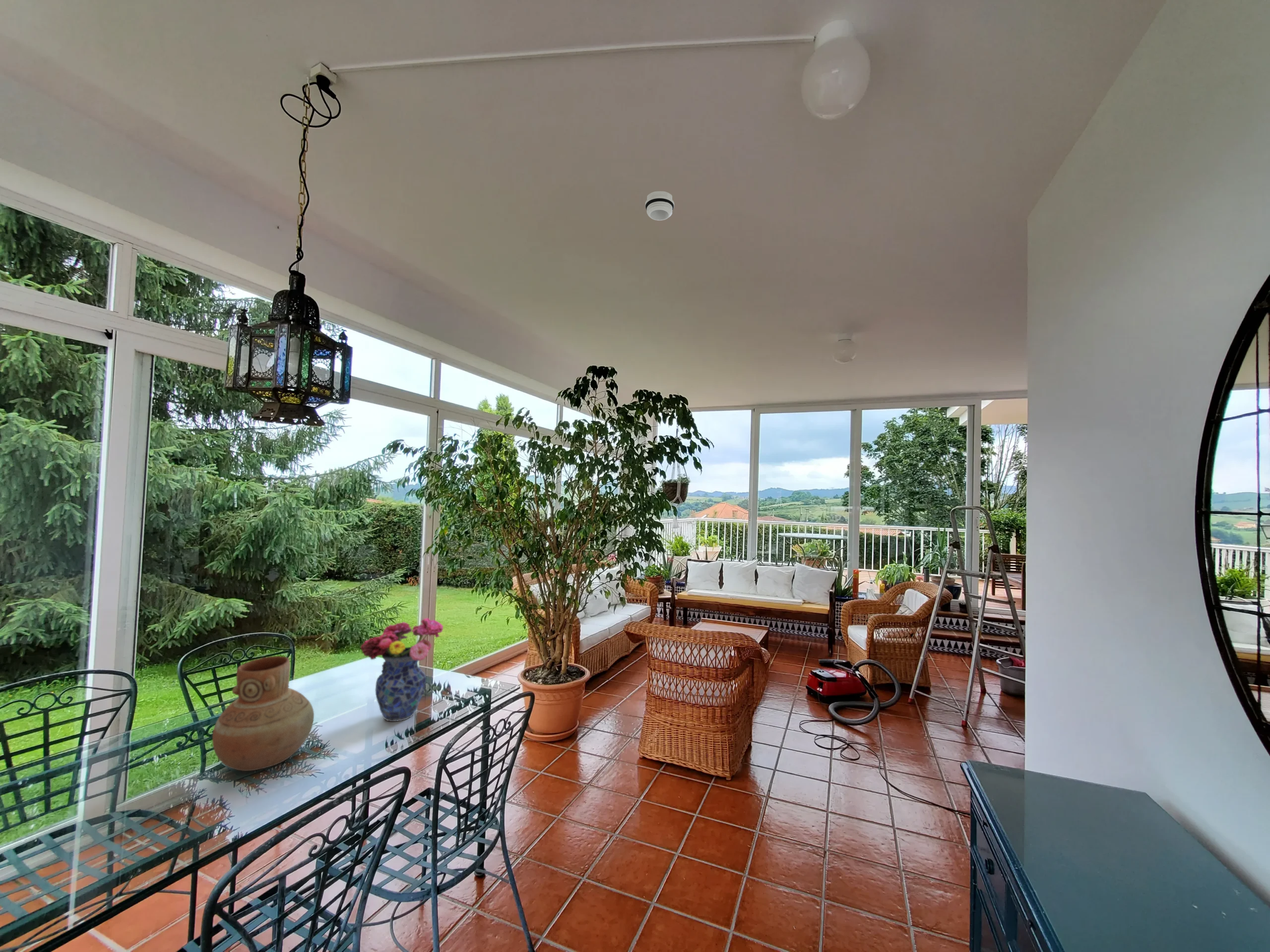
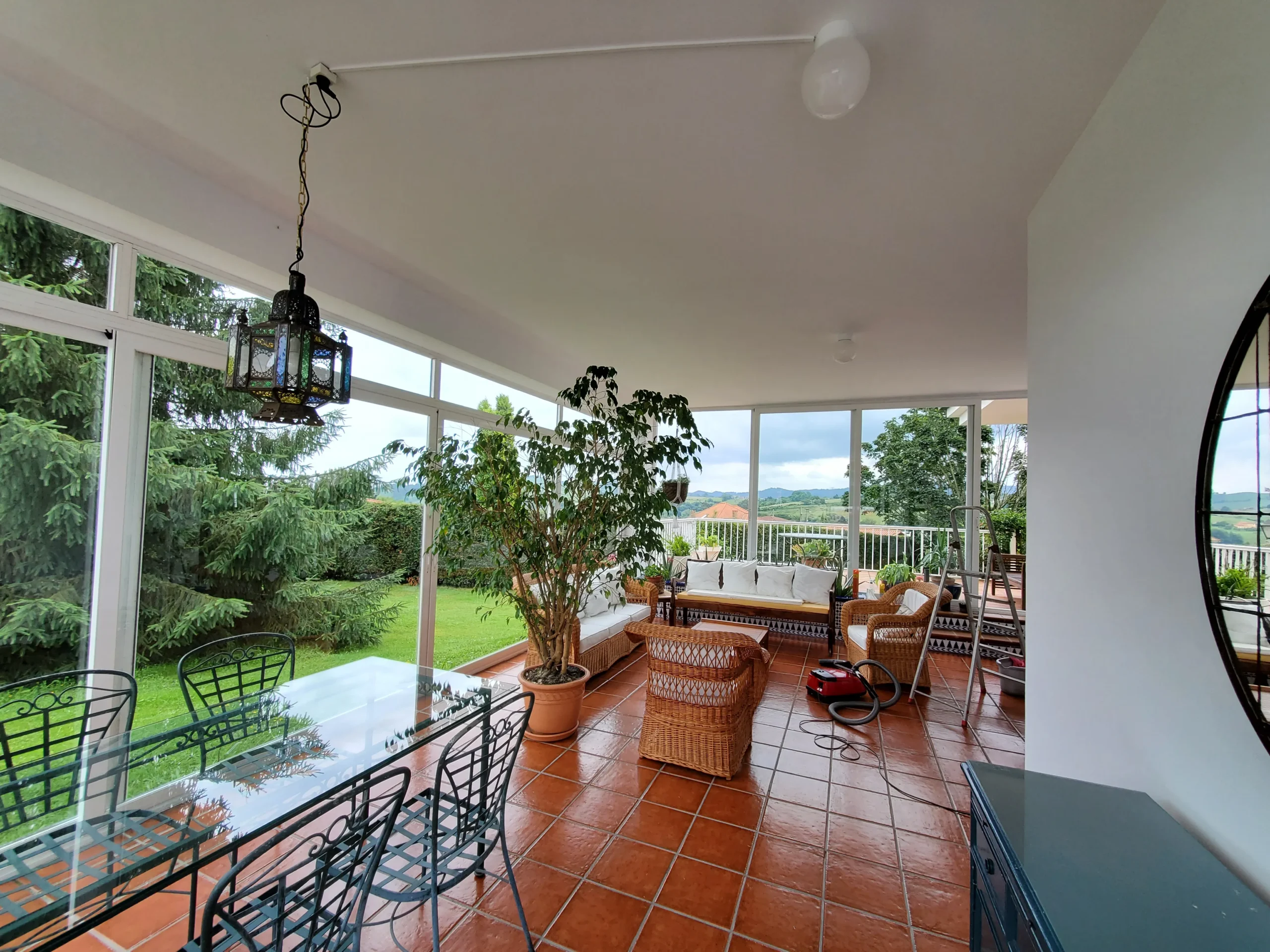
- flower arrangement (405, 665)
- smoke detector (659, 206)
- vase (266, 711)
